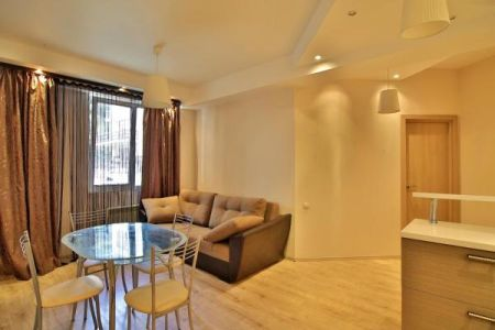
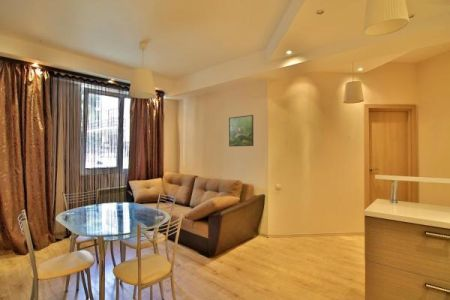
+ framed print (240, 131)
